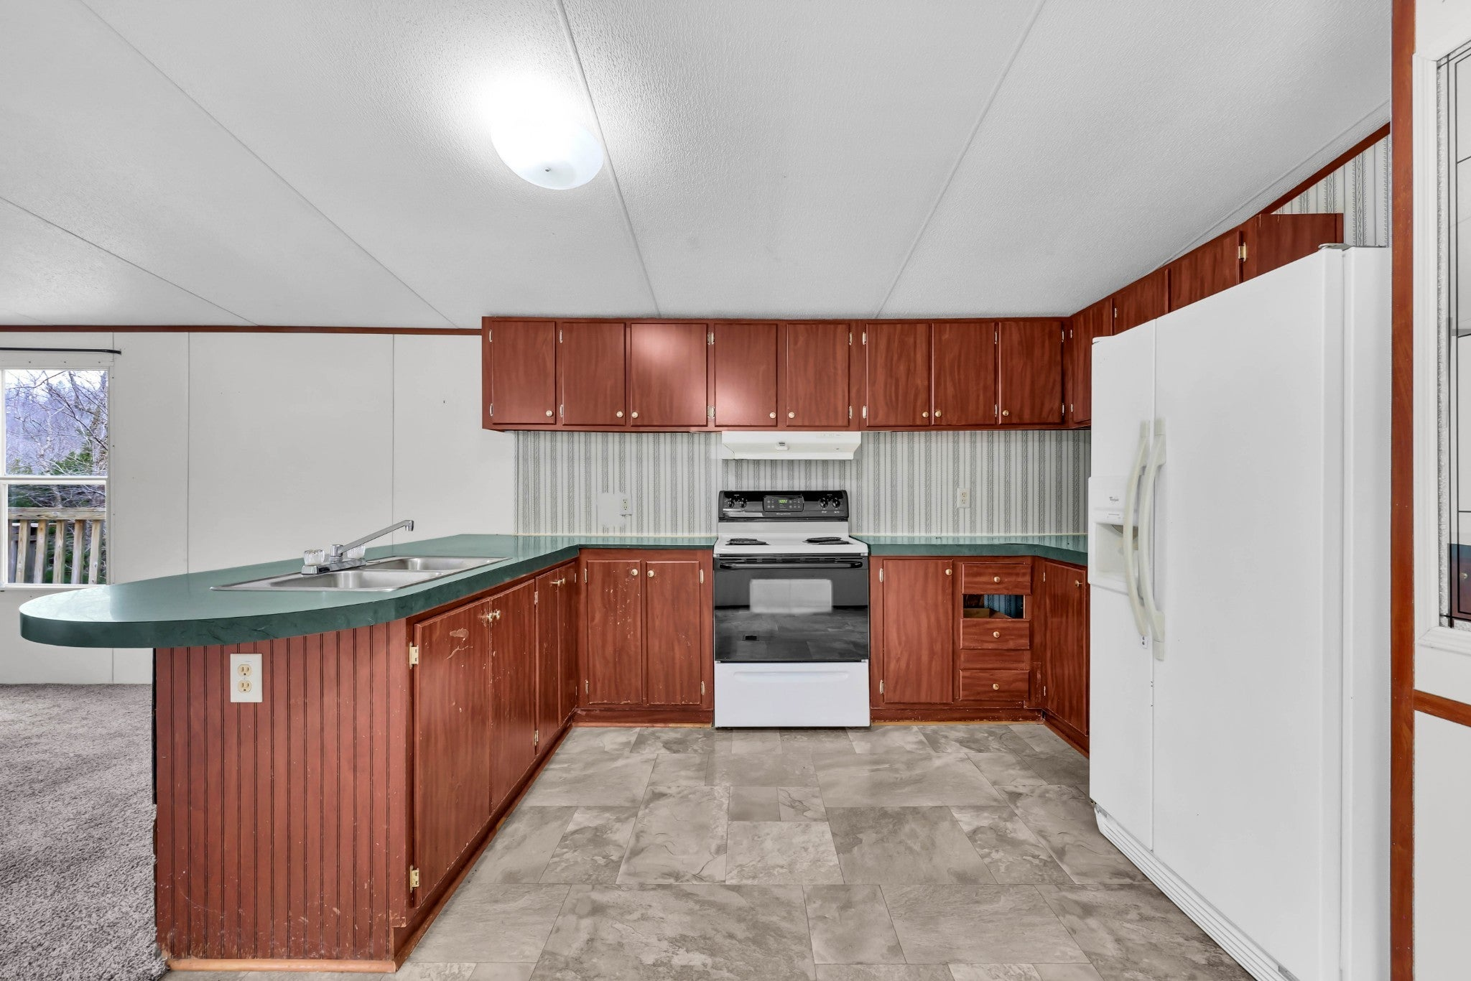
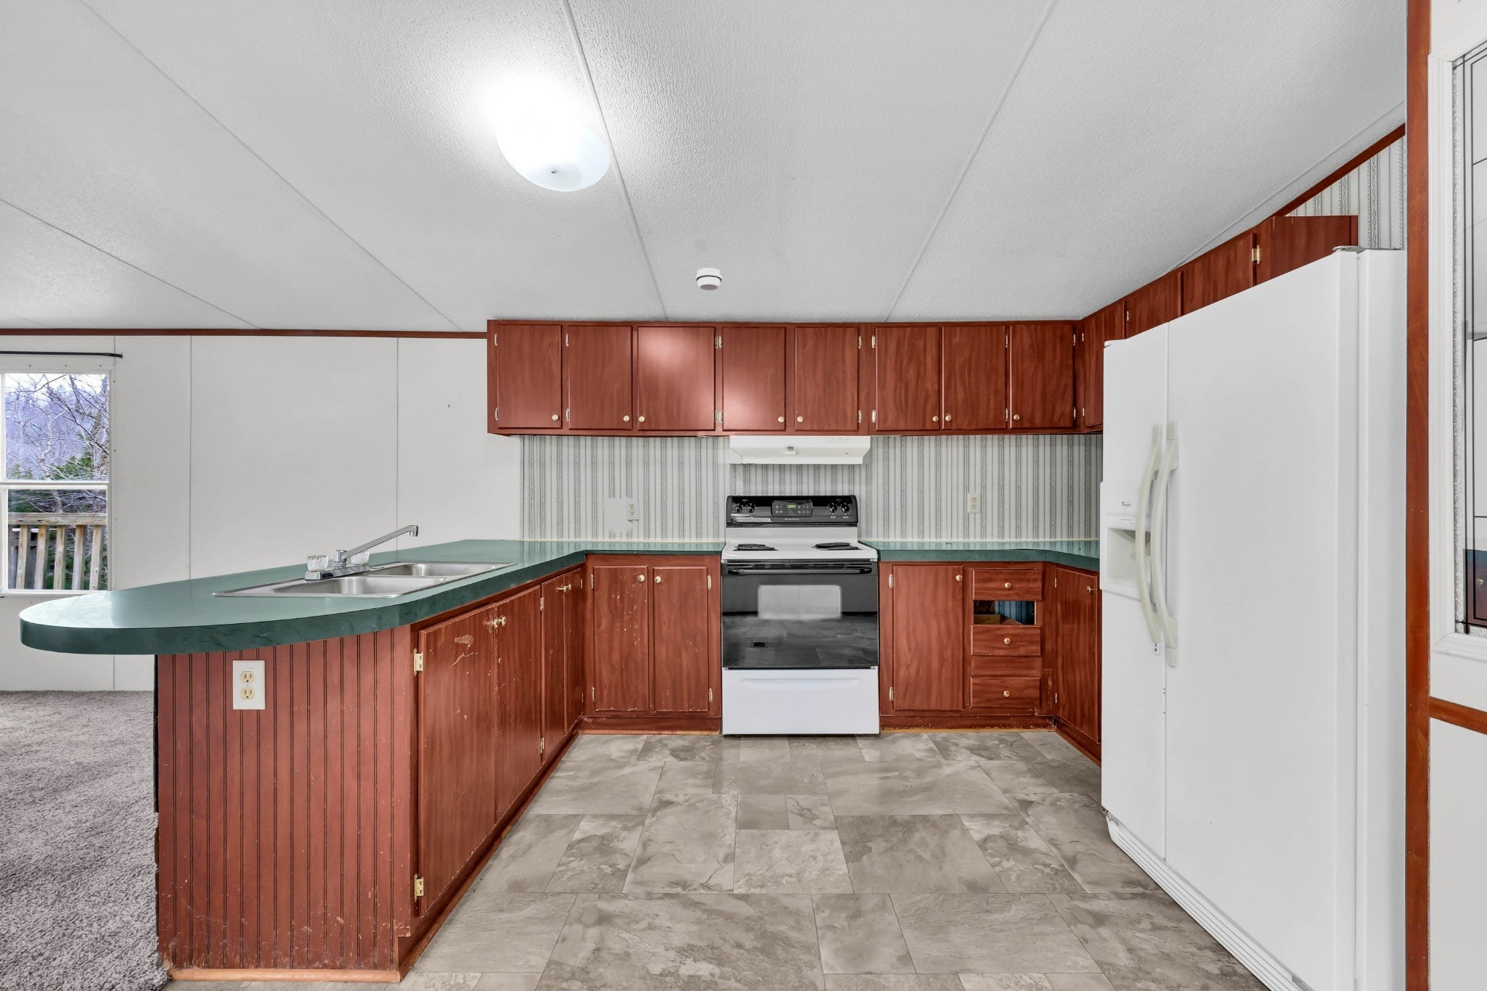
+ smoke detector (708, 280)
